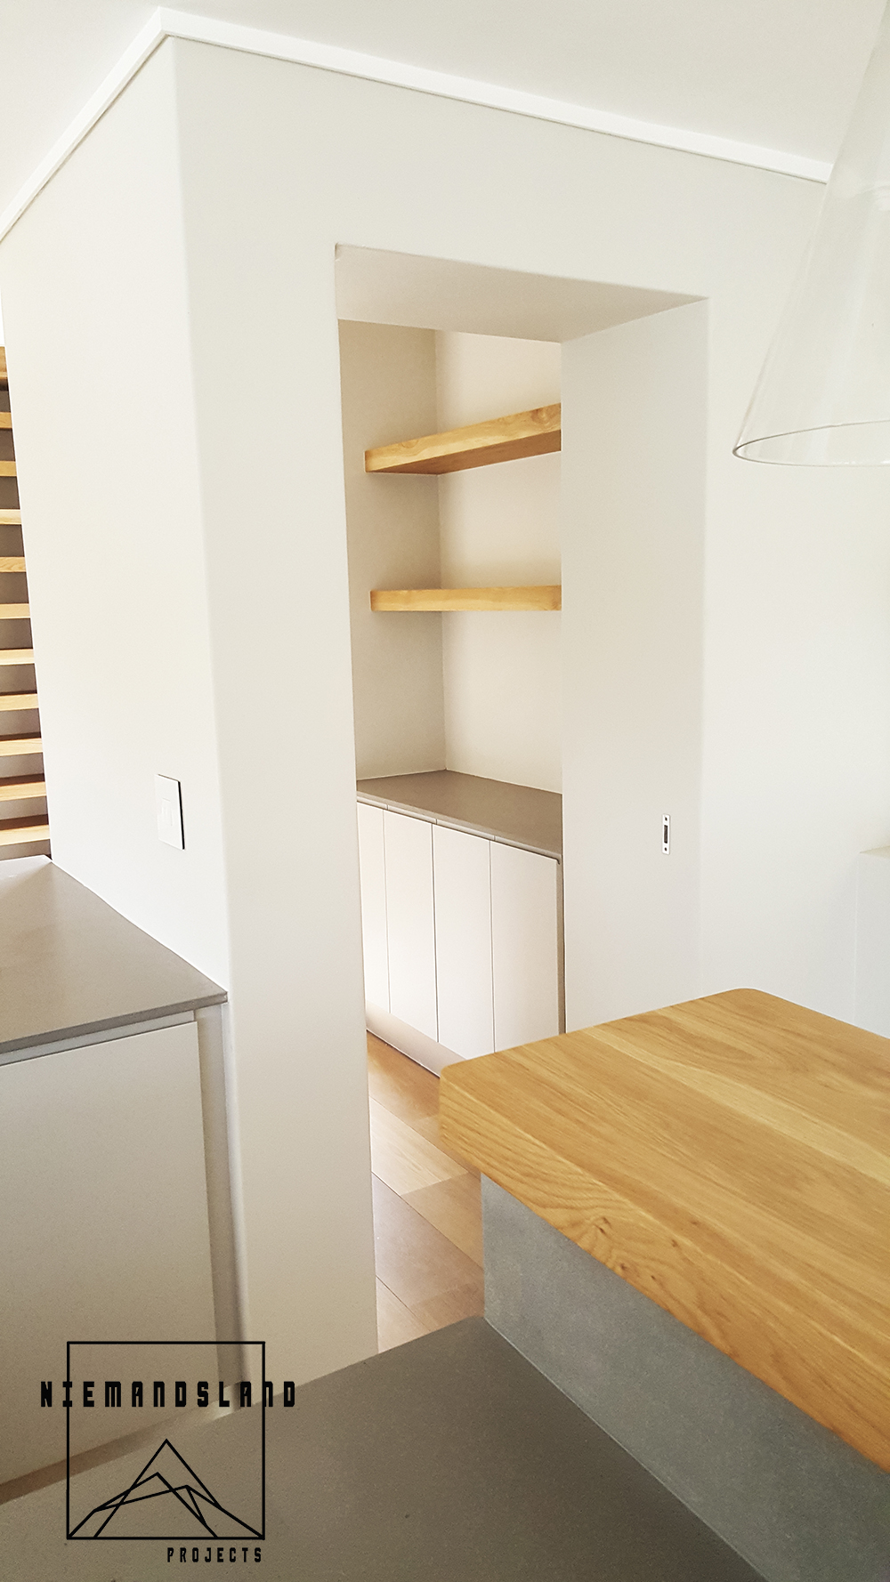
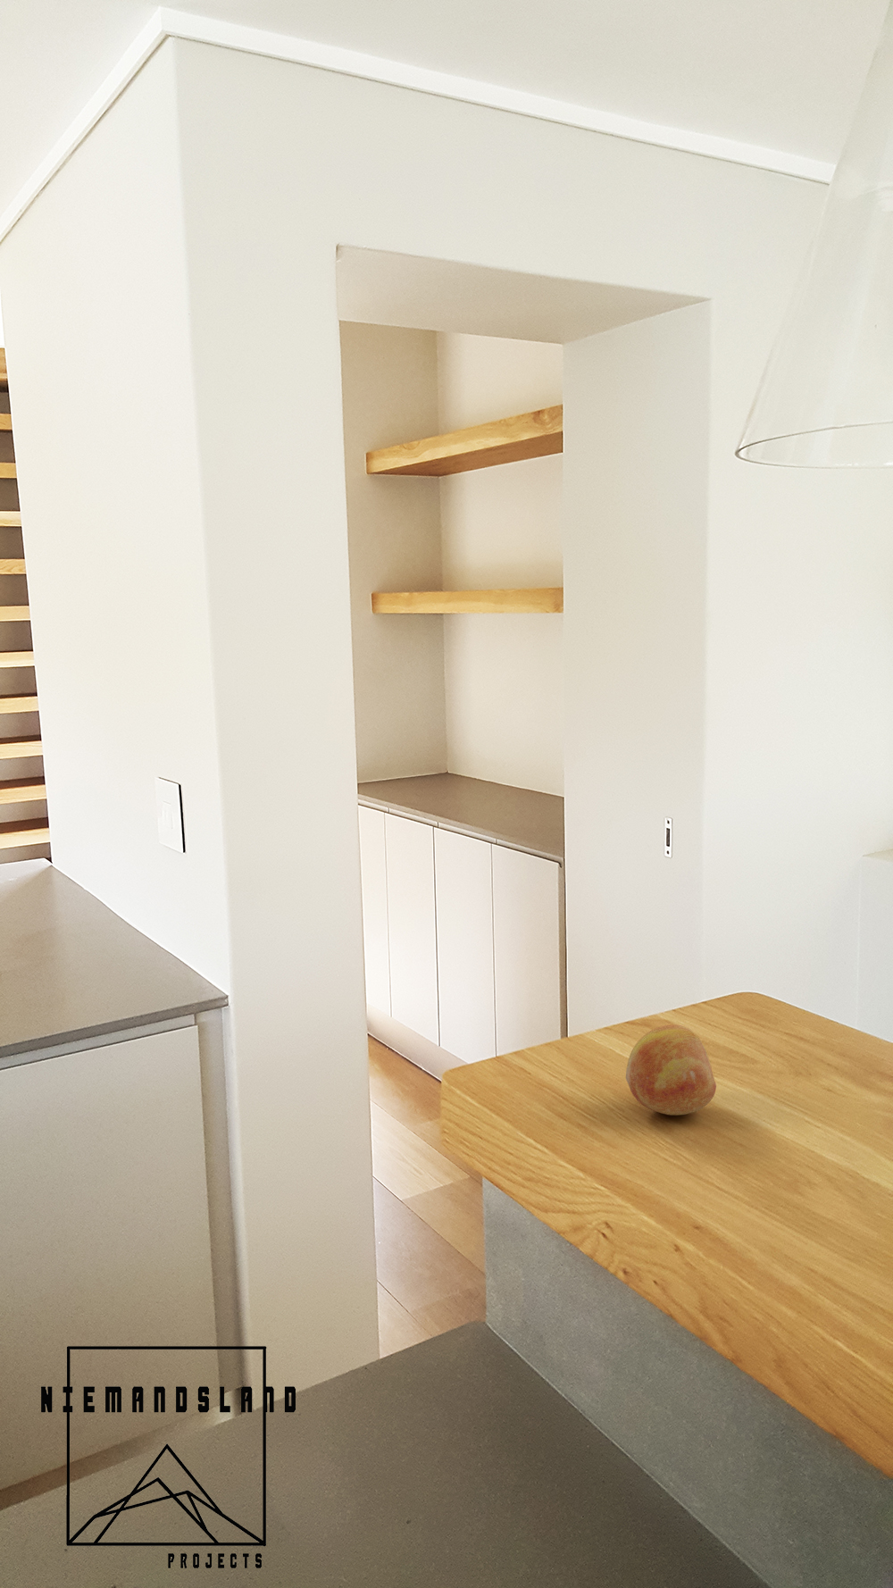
+ fruit (672, 1068)
